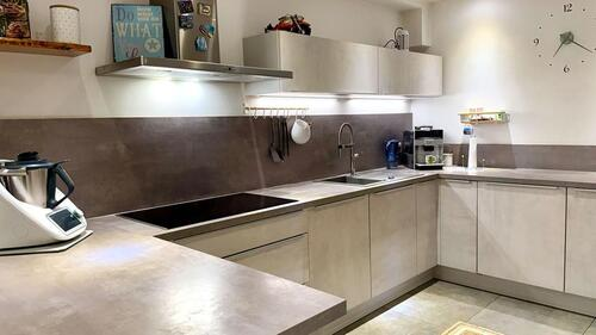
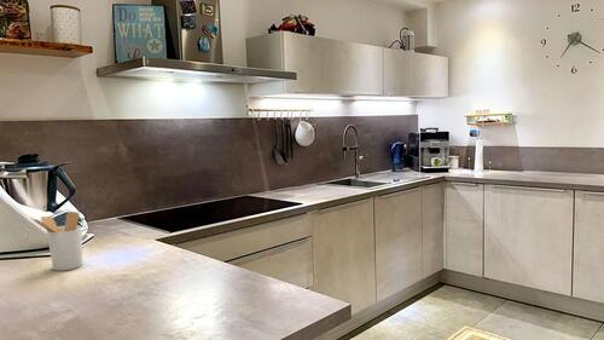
+ utensil holder (57, 240)
